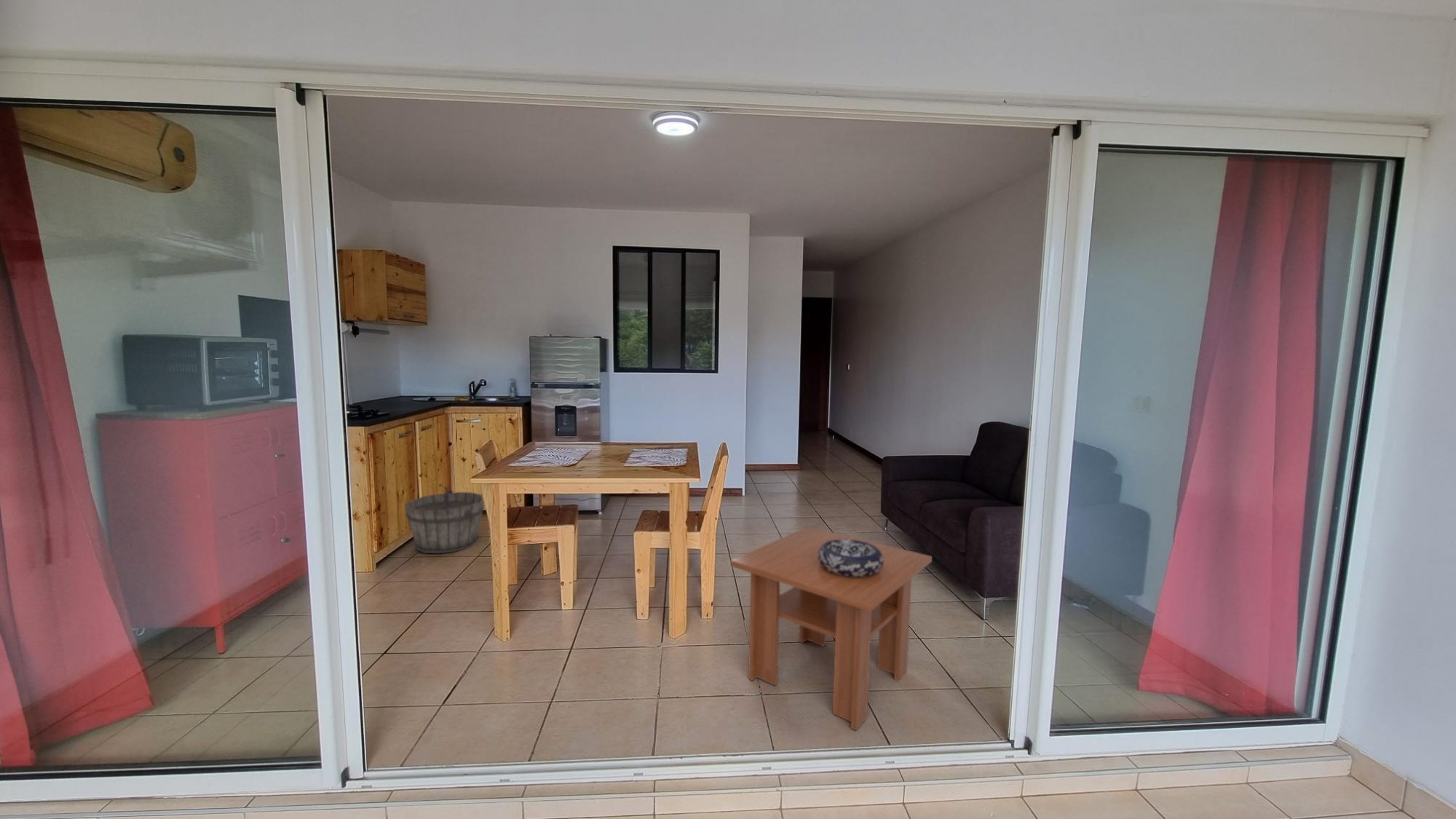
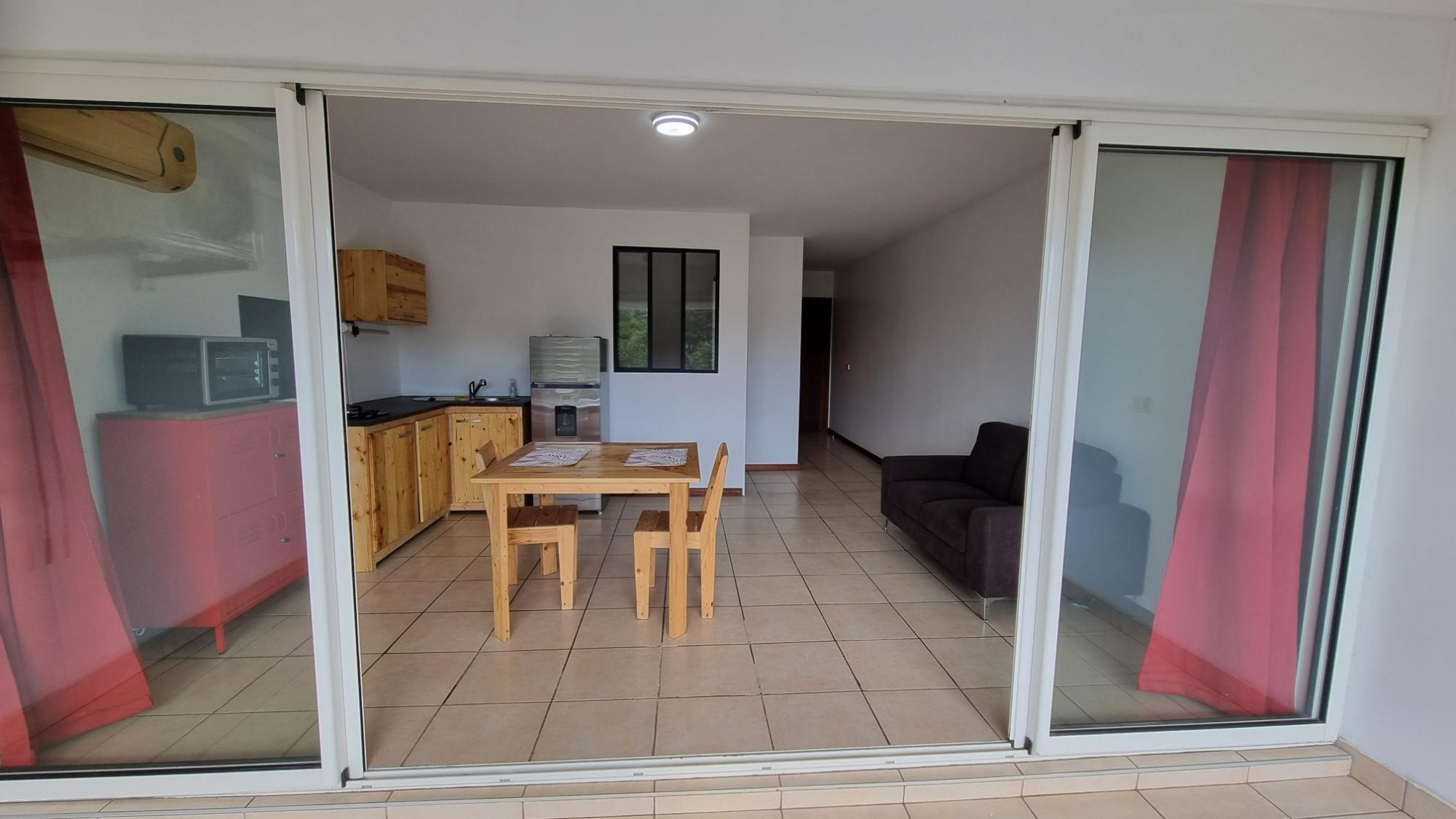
- decorative bowl (850, 557)
- coffee table (831, 617)
- wooden bucket (447, 514)
